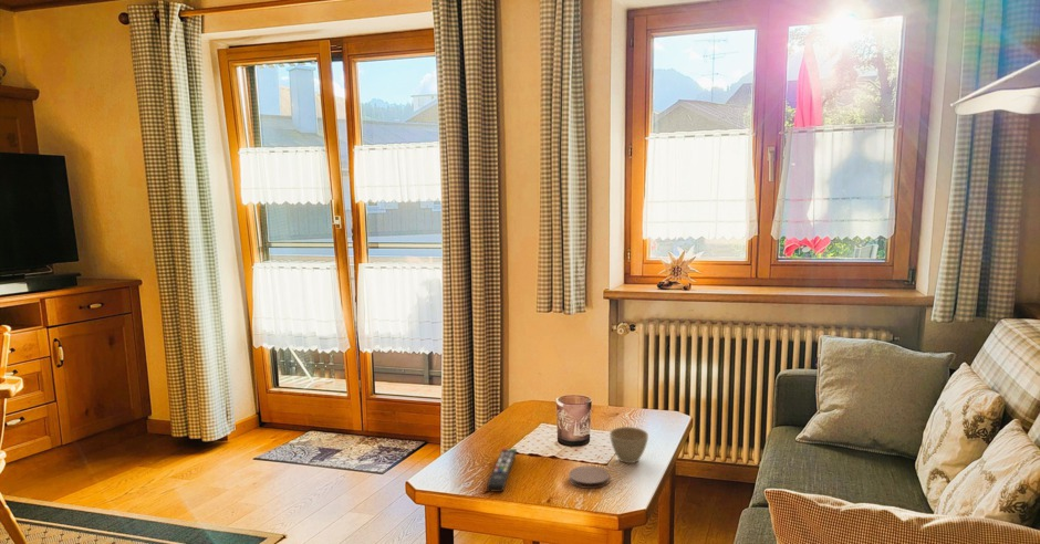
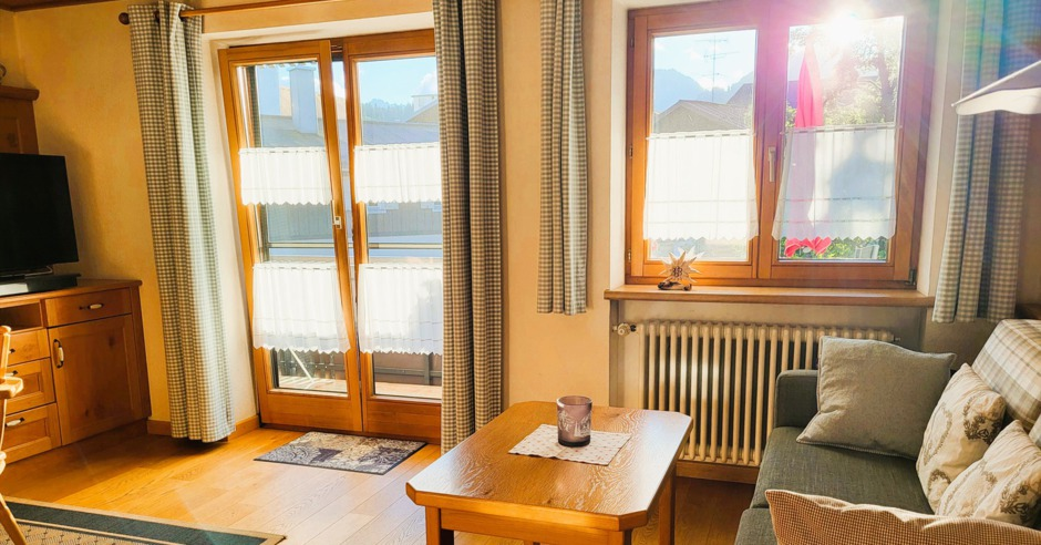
- coaster (589, 477)
- remote control (502, 468)
- flower pot (628, 446)
